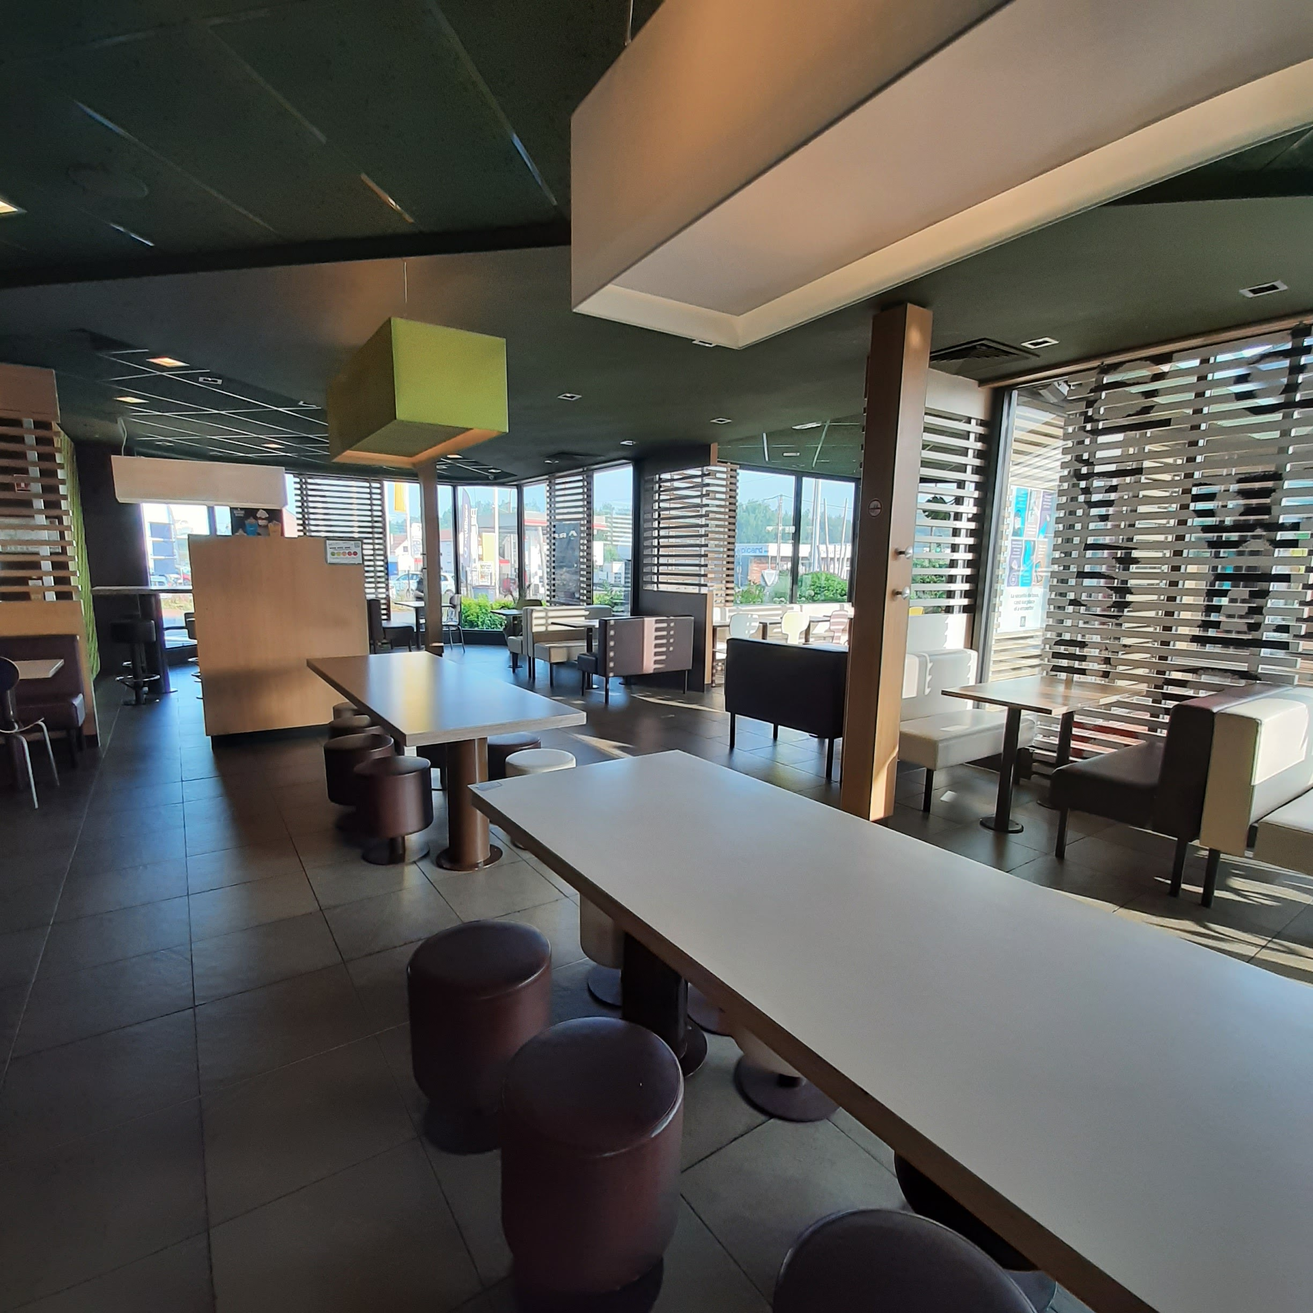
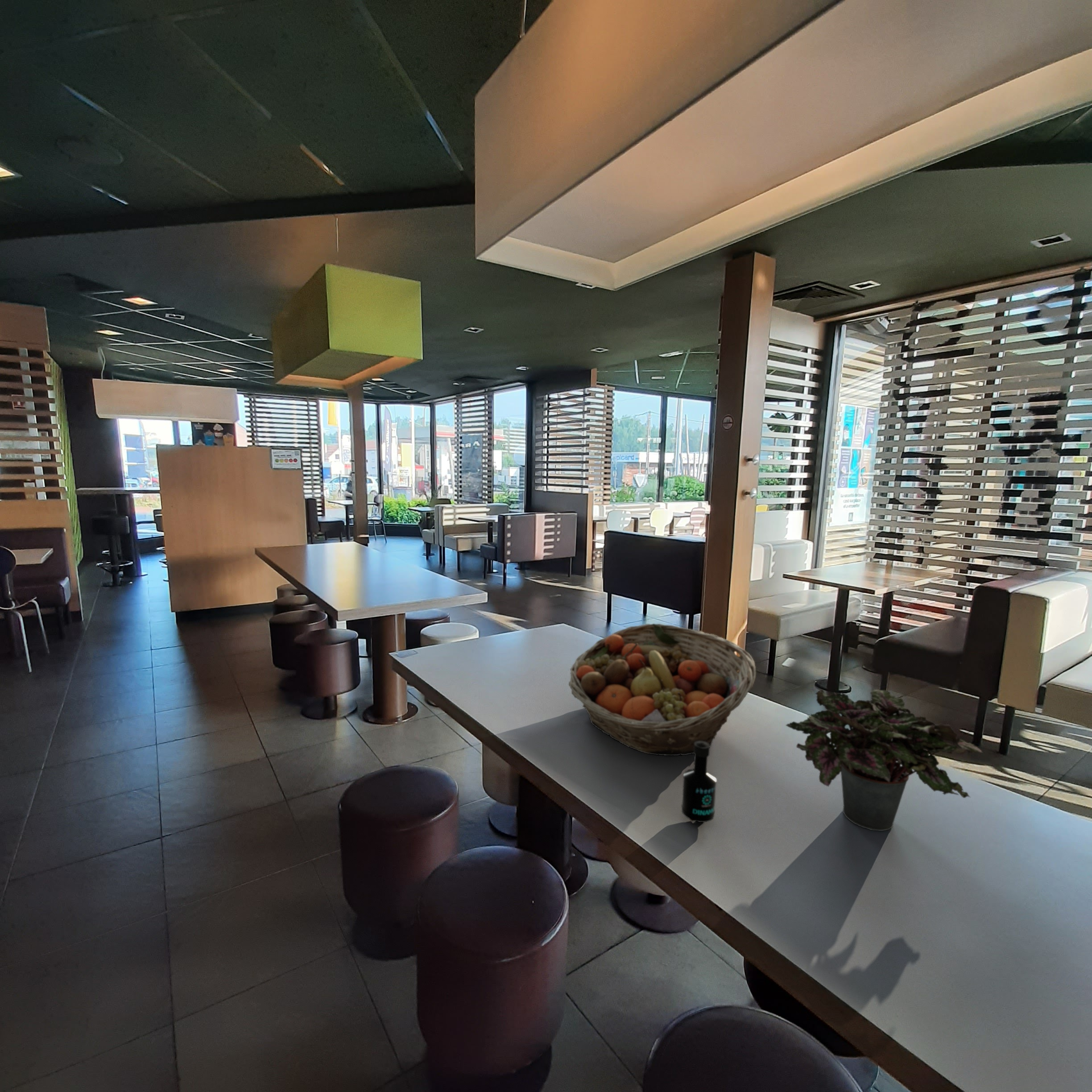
+ potted plant (877, 761)
+ fruit basket (656, 683)
+ bottle (699, 781)
